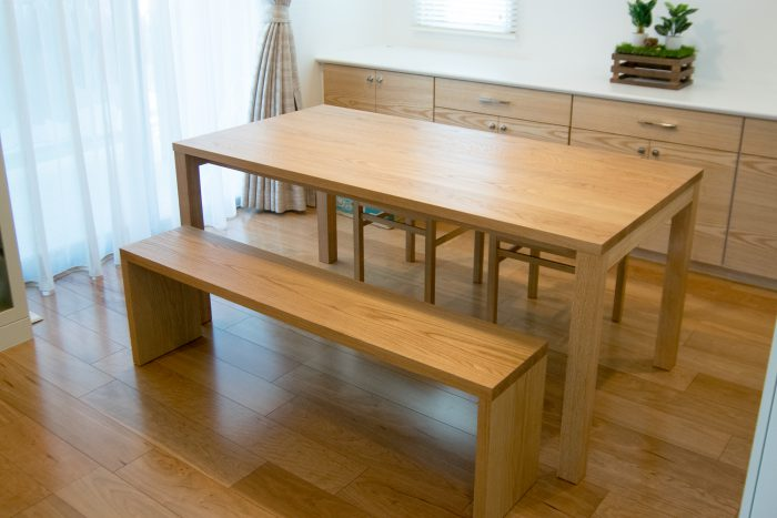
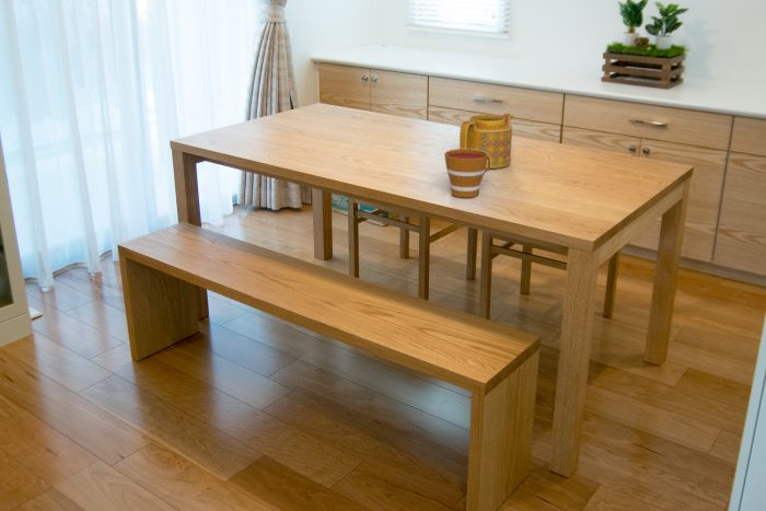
+ cup (468, 173)
+ teapot (487, 139)
